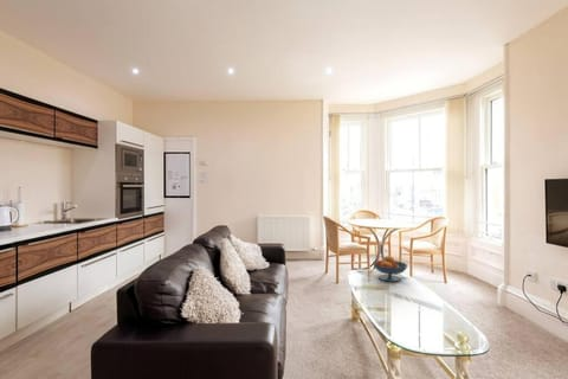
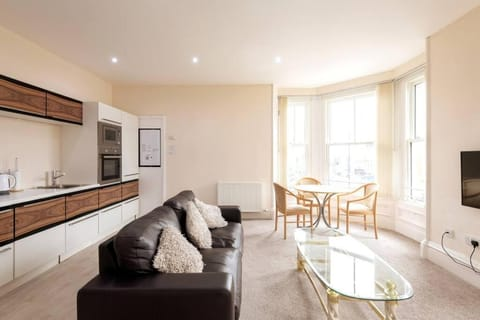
- fruit bowl (389, 268)
